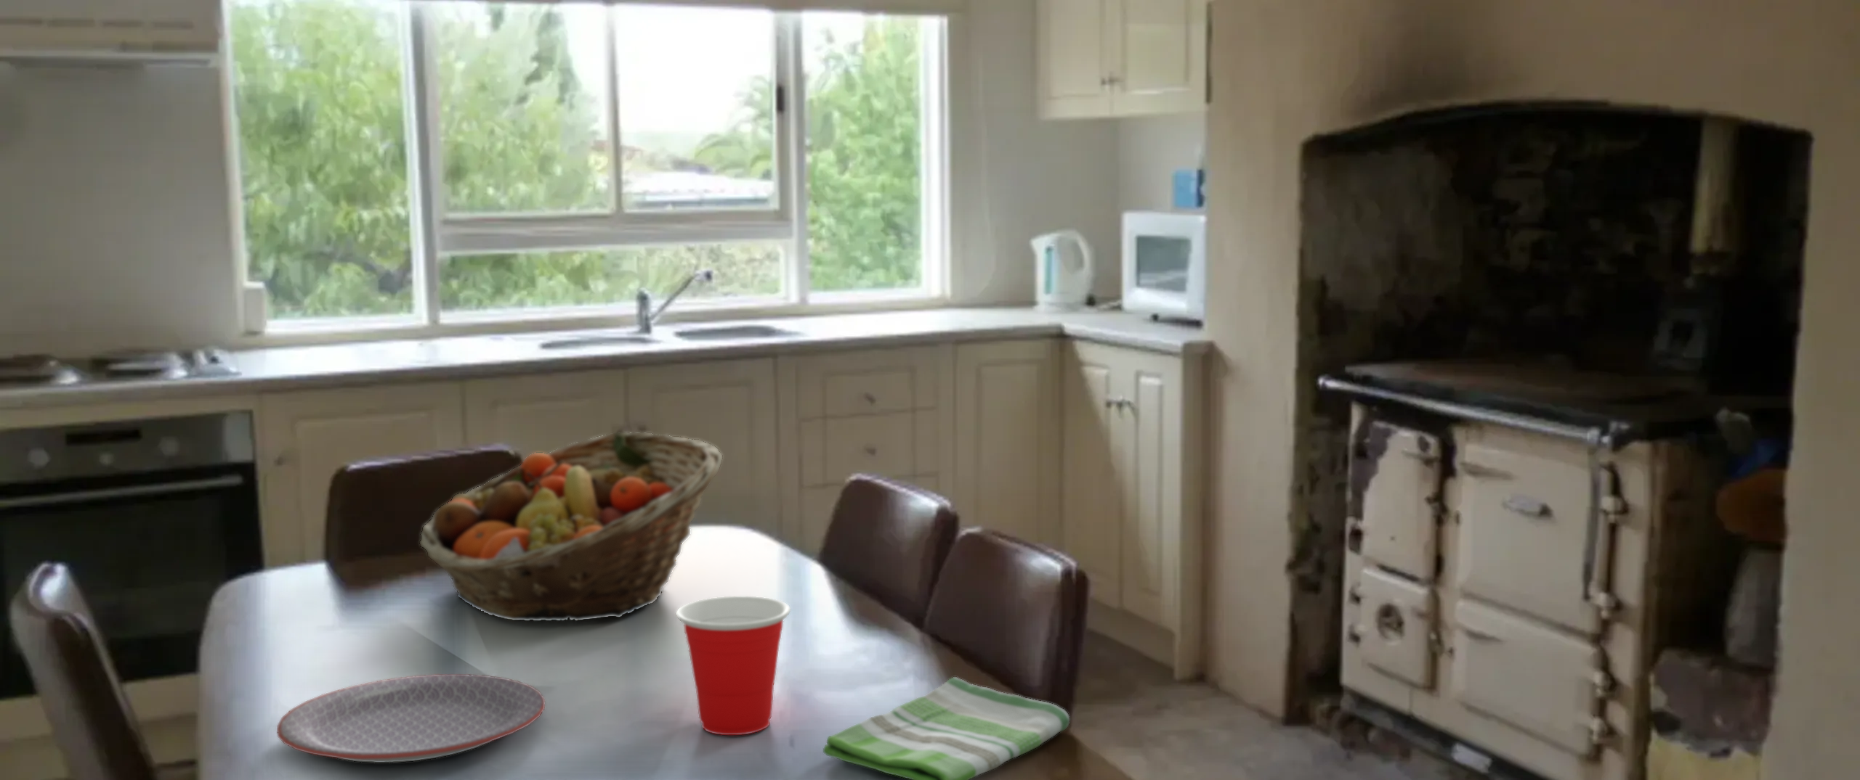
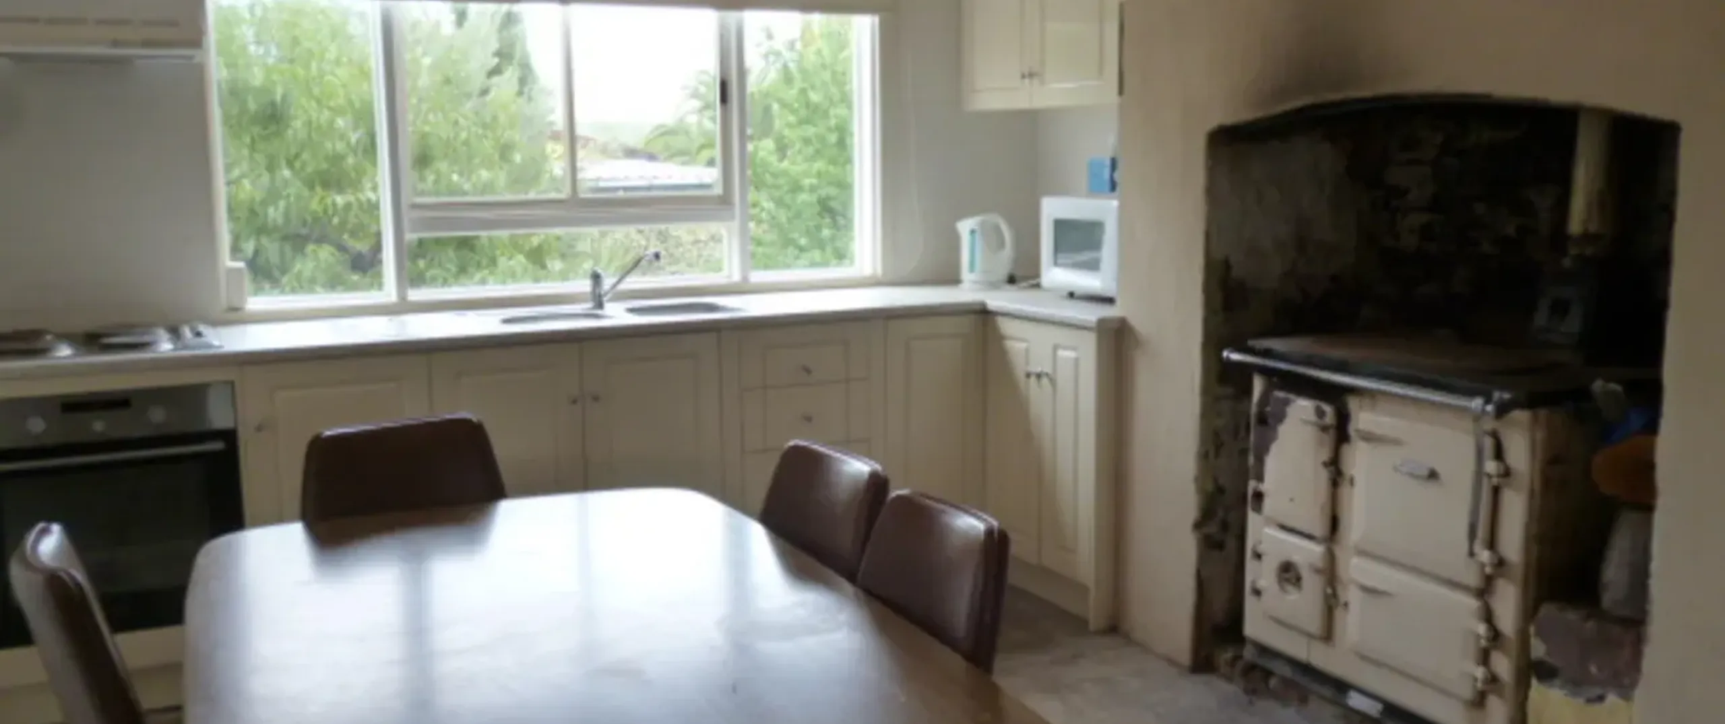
- fruit basket (573, 520)
- plate (414, 721)
- cup (734, 667)
- dish towel (950, 729)
